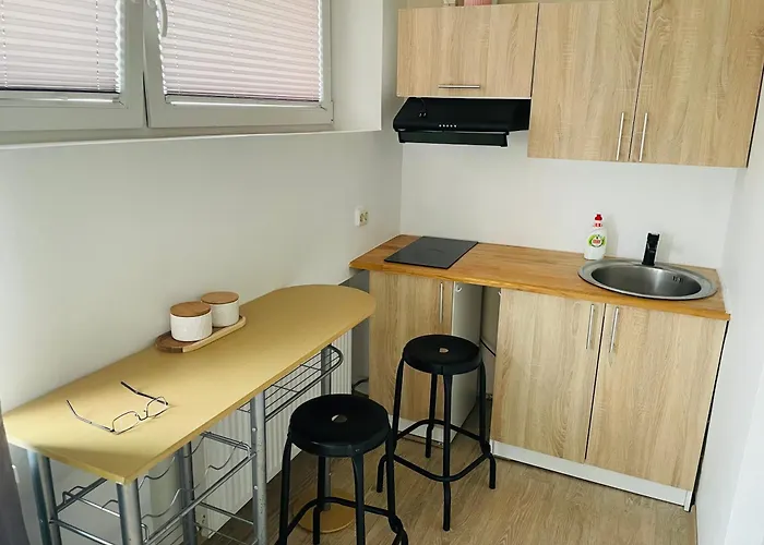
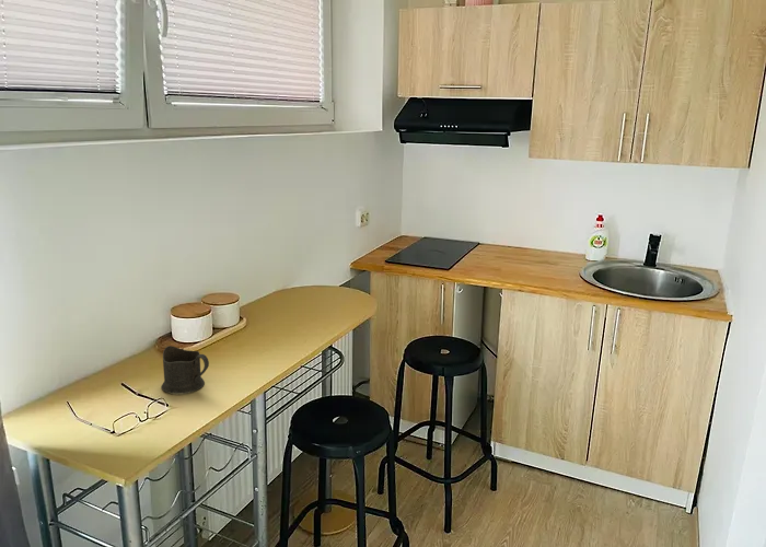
+ cup (186, 368)
